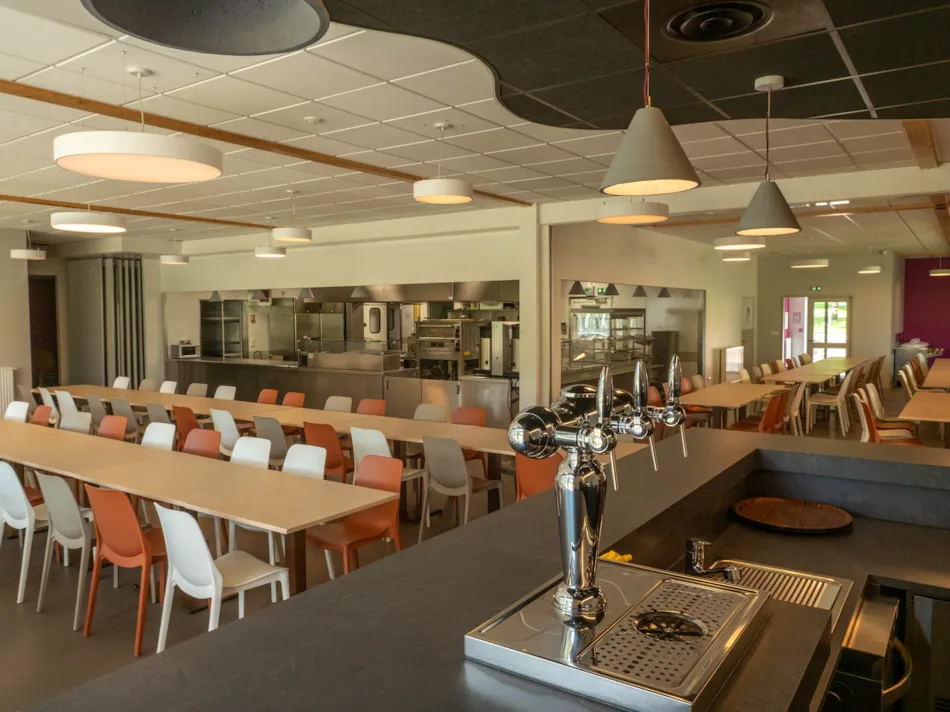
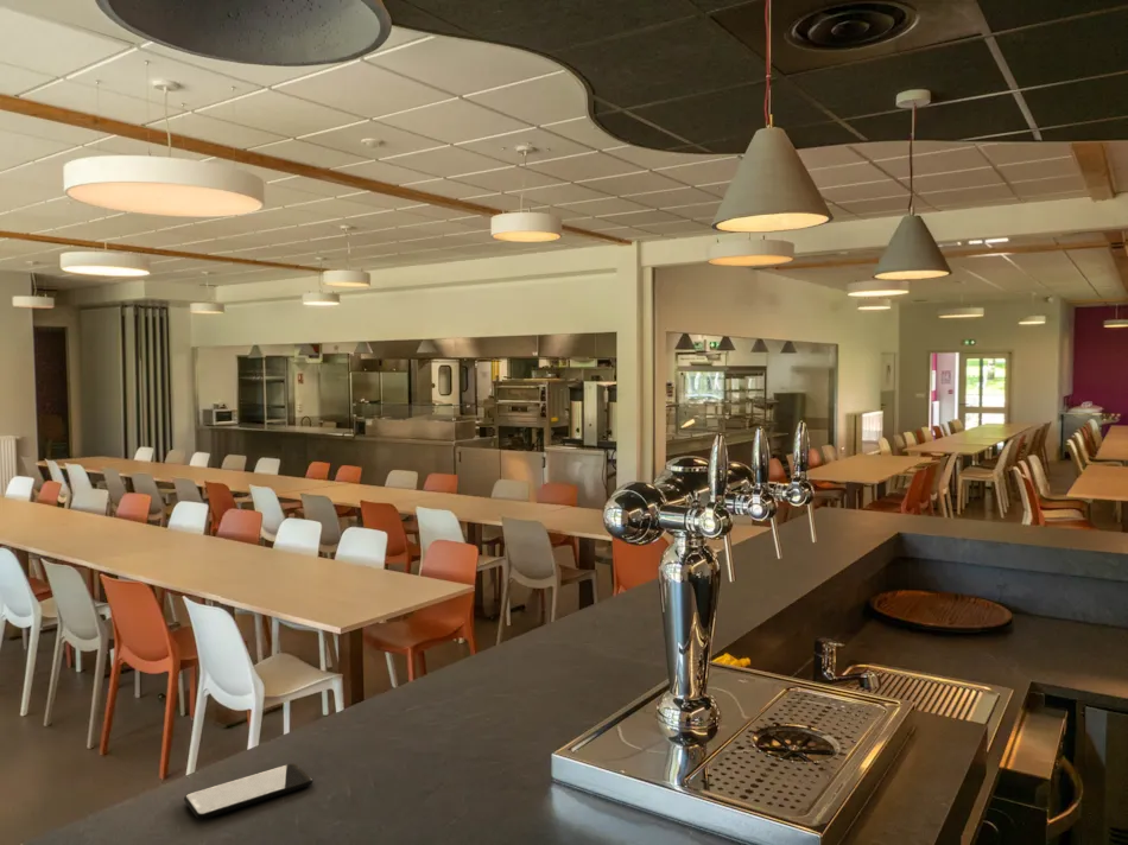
+ smartphone (249, 789)
